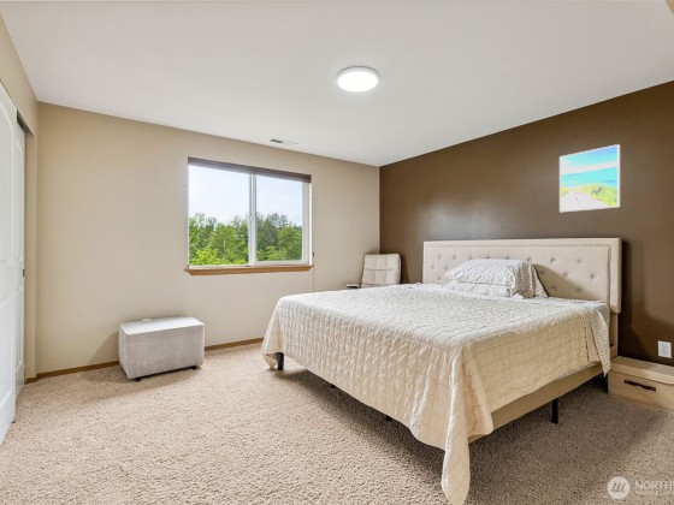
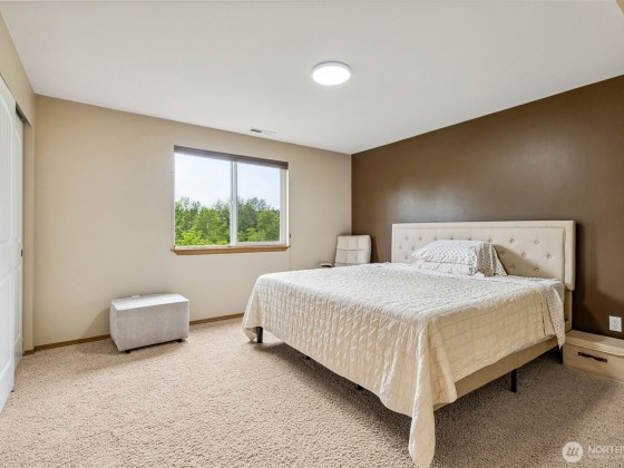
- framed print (587, 180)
